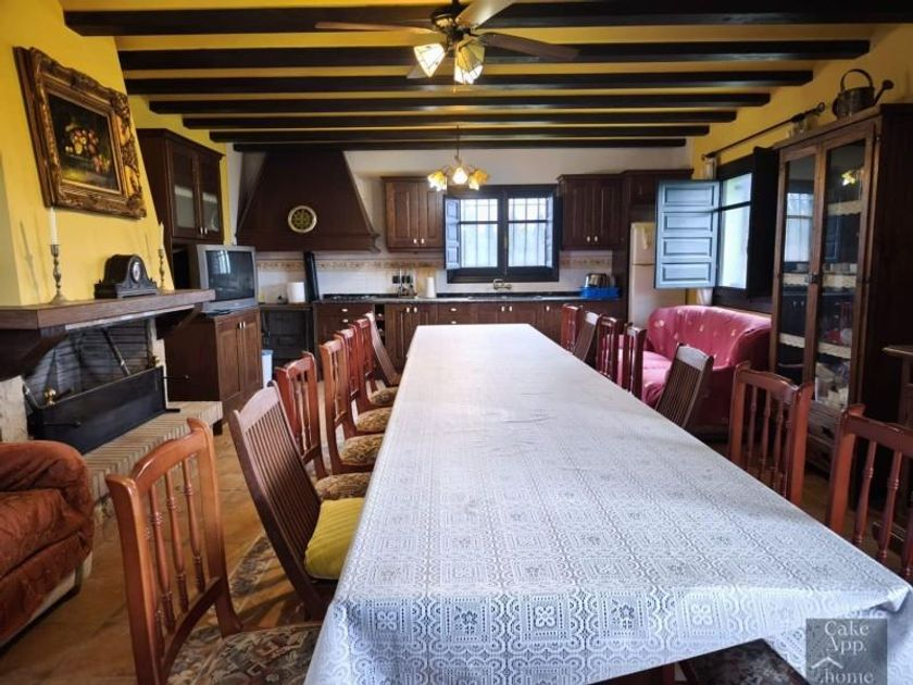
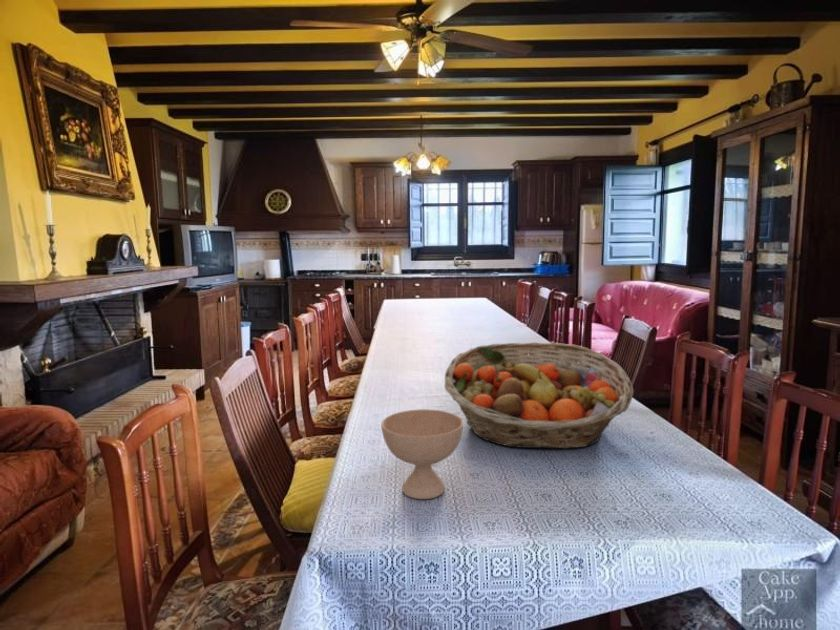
+ bowl (422, 456)
+ fruit basket (534, 391)
